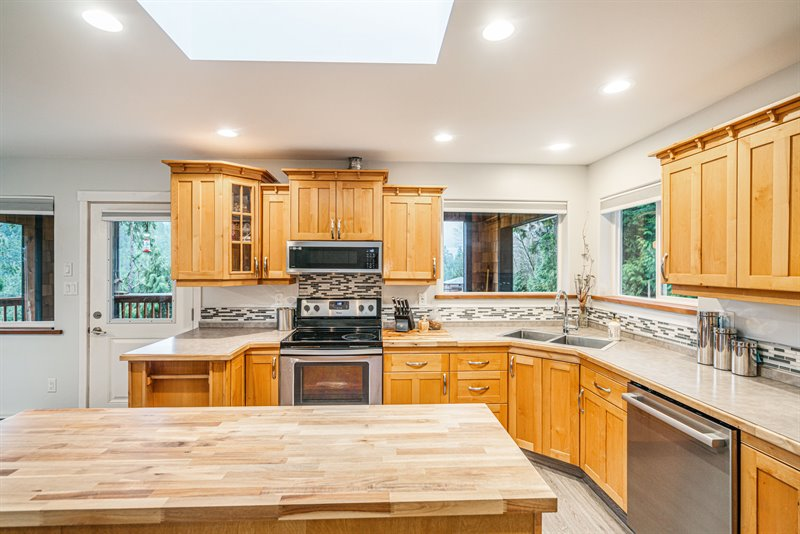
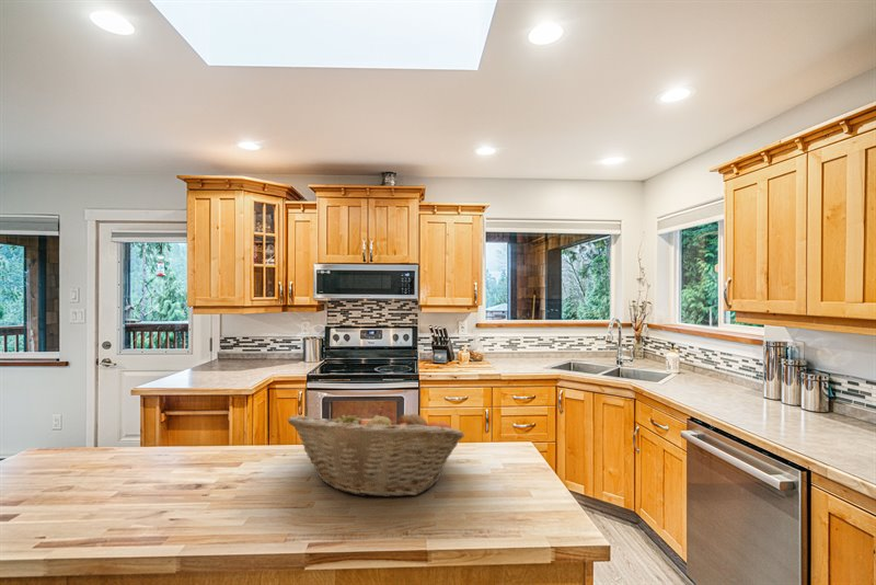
+ fruit basket (376, 439)
